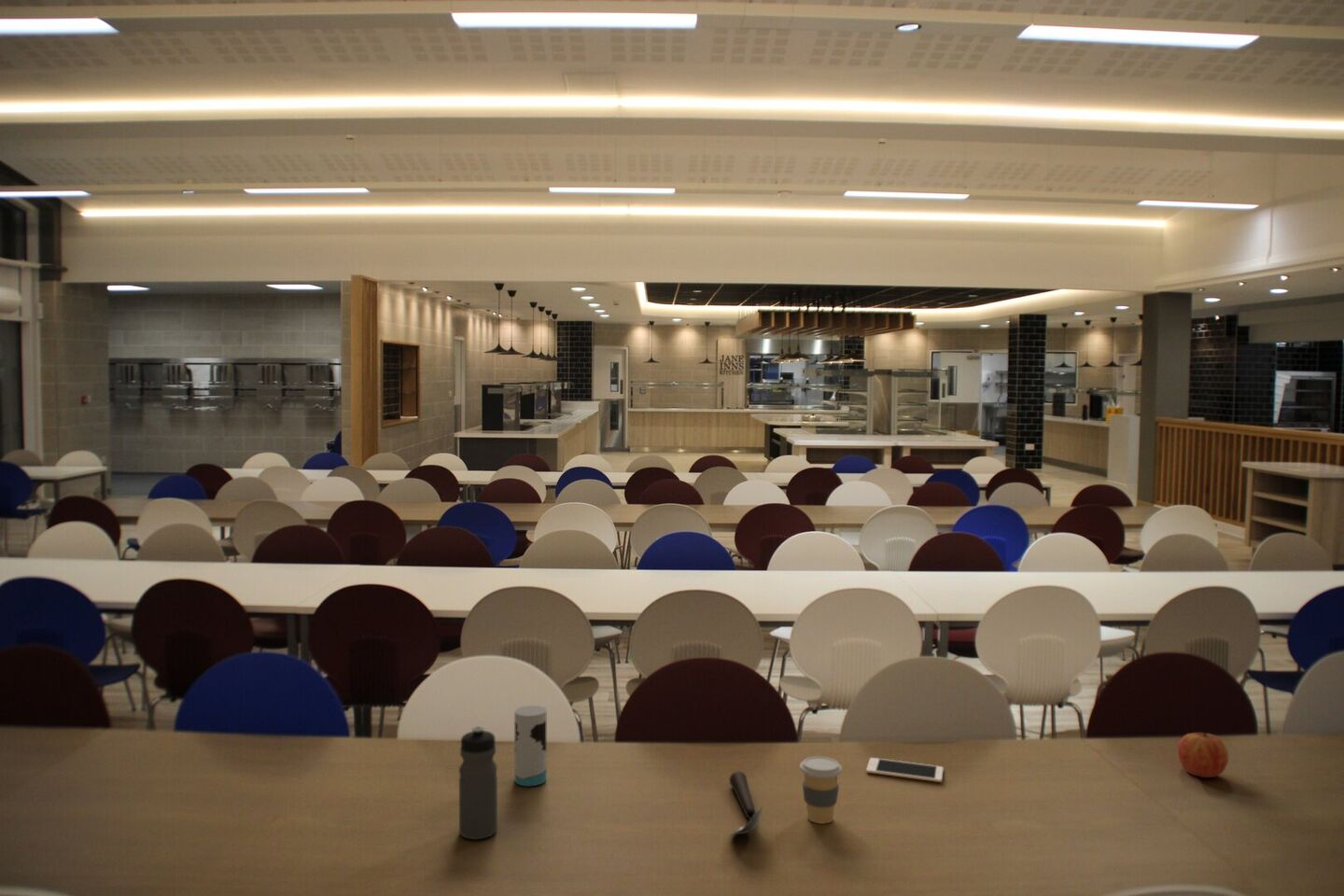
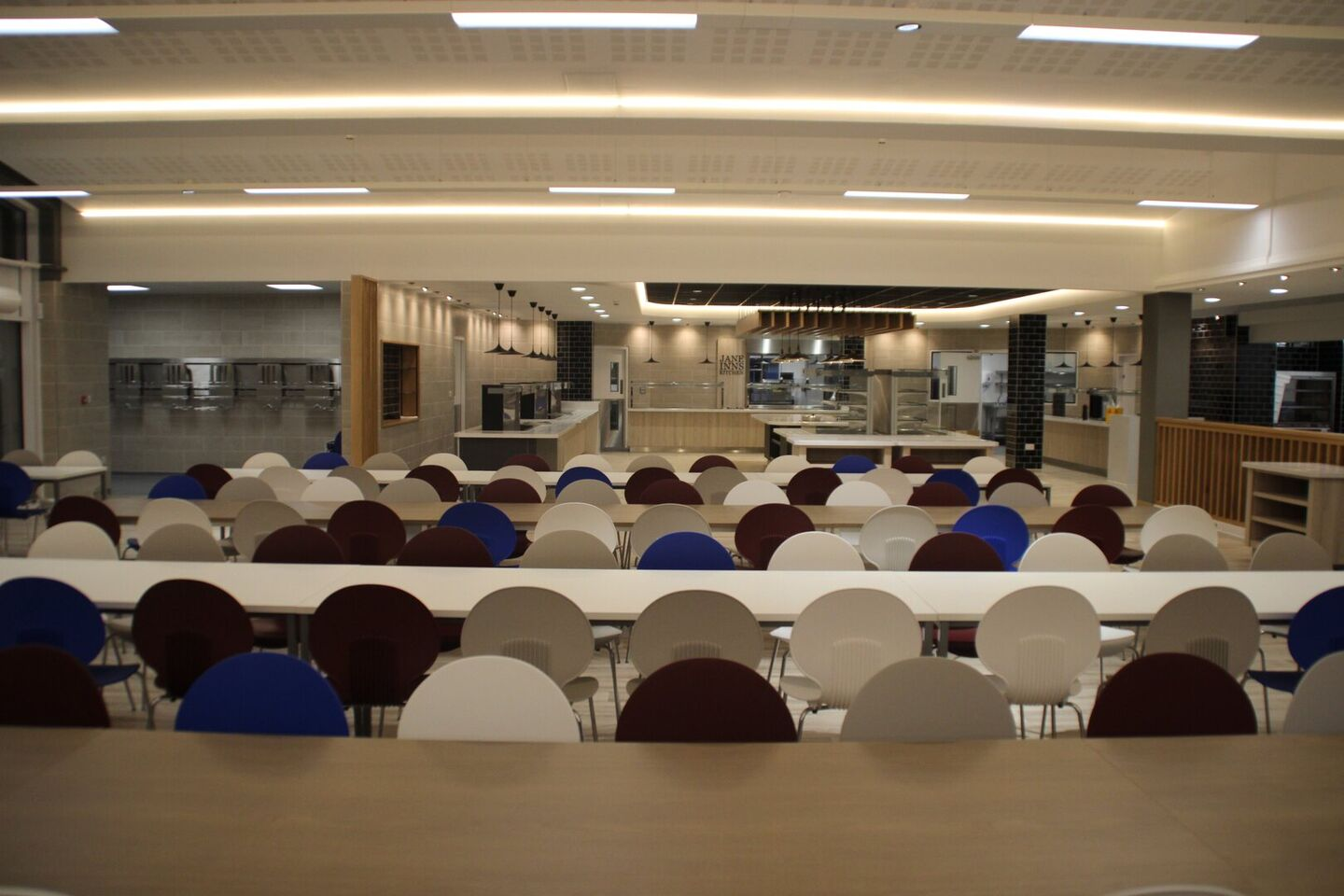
- cup (530, 745)
- spoon (740, 801)
- cell phone (904, 769)
- coffee cup (819, 791)
- water bottle (478, 779)
- apple (1202, 751)
